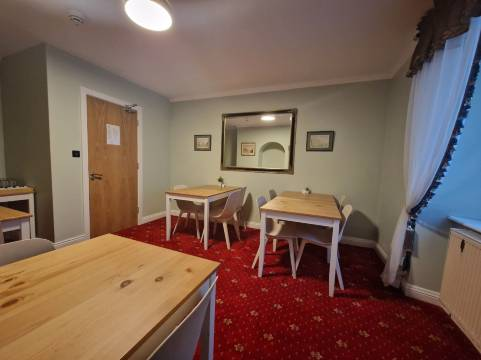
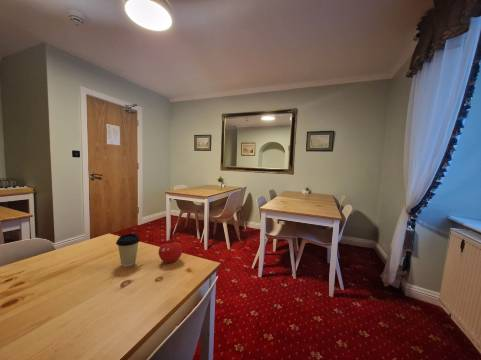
+ coffee cup (128, 250)
+ fruit (170, 250)
